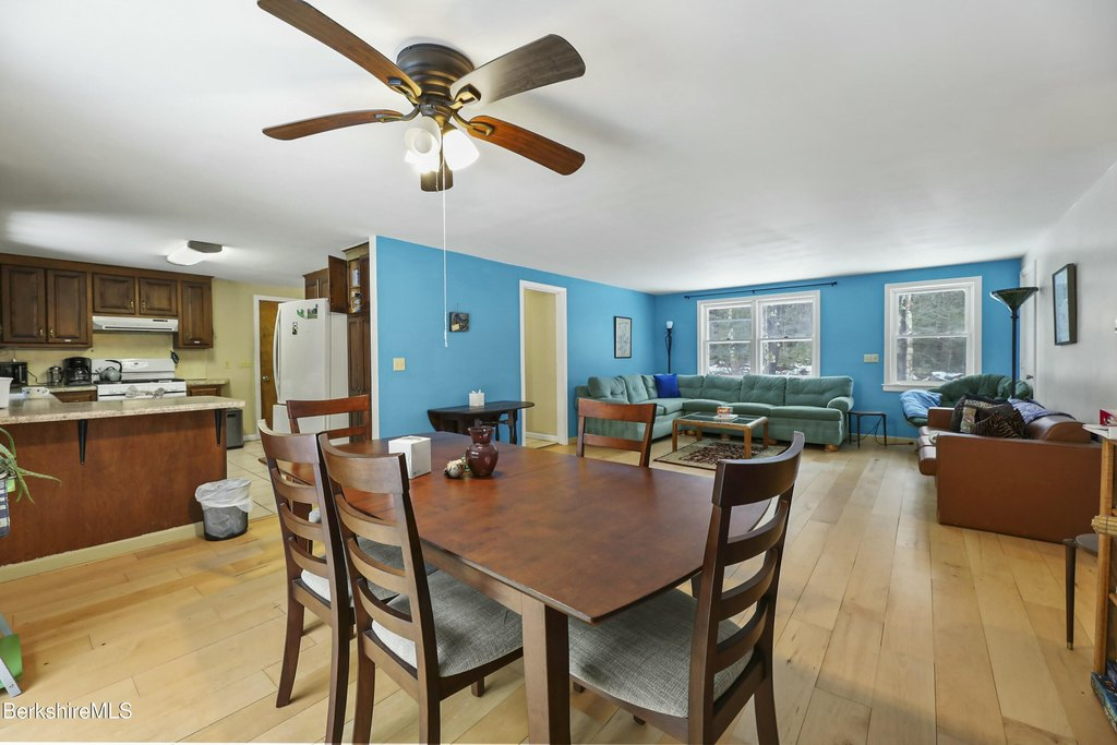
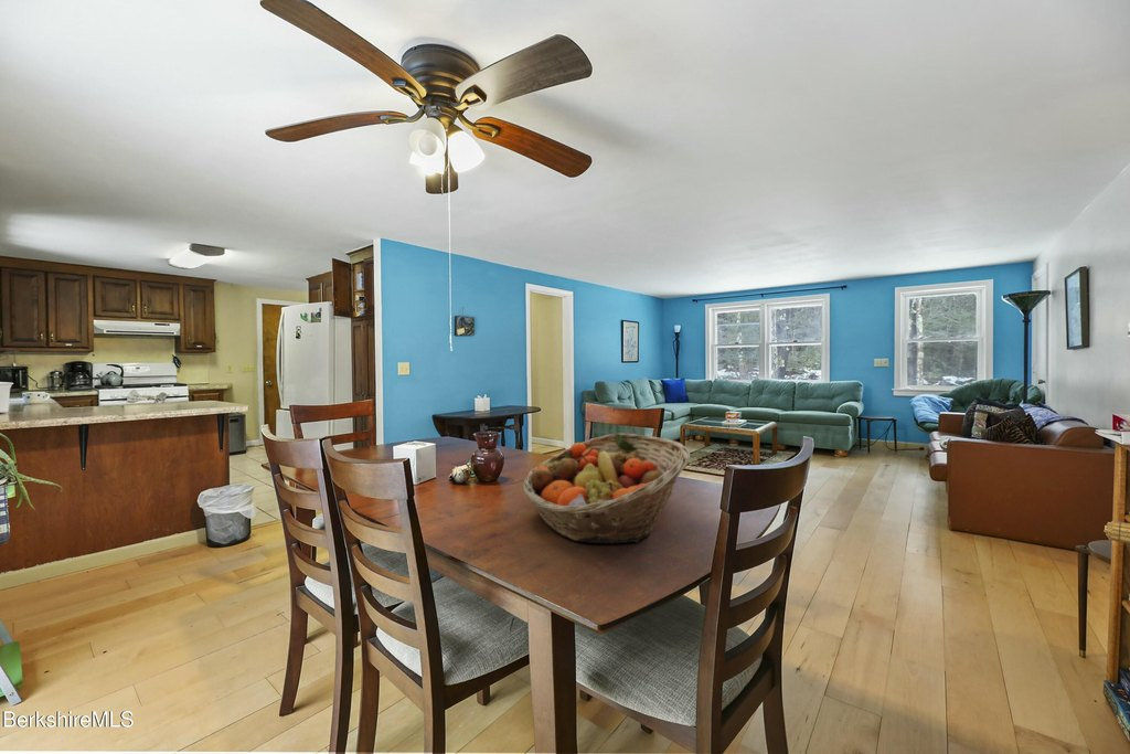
+ fruit basket (603, 480)
